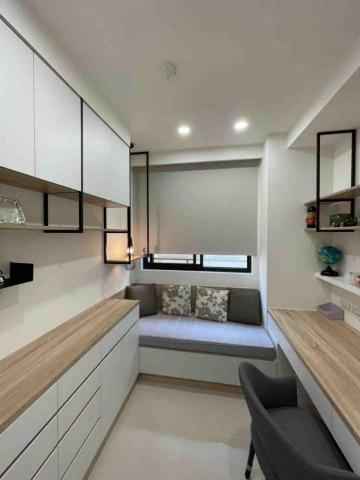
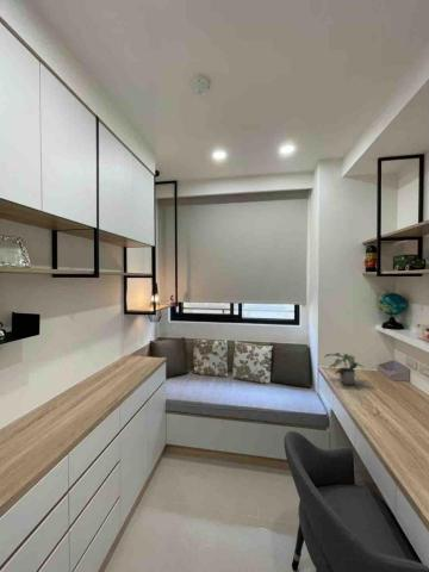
+ potted plant (343, 368)
